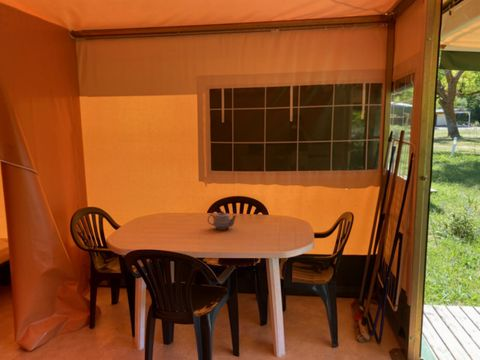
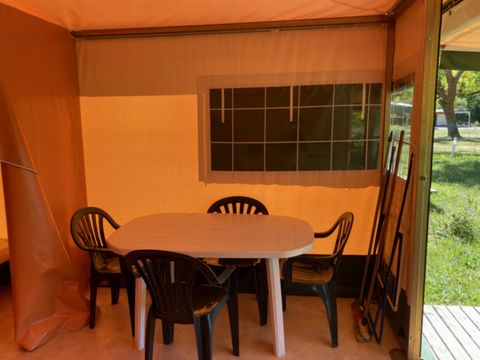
- teapot (222, 219)
